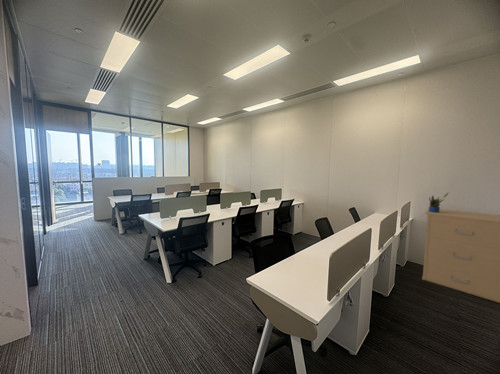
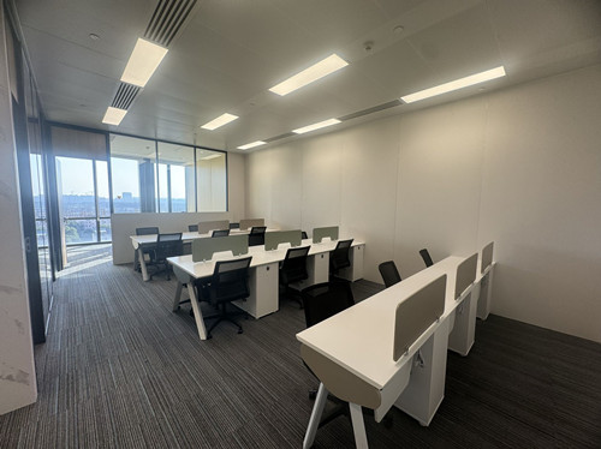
- filing cabinet (462, 249)
- potted plant (437, 201)
